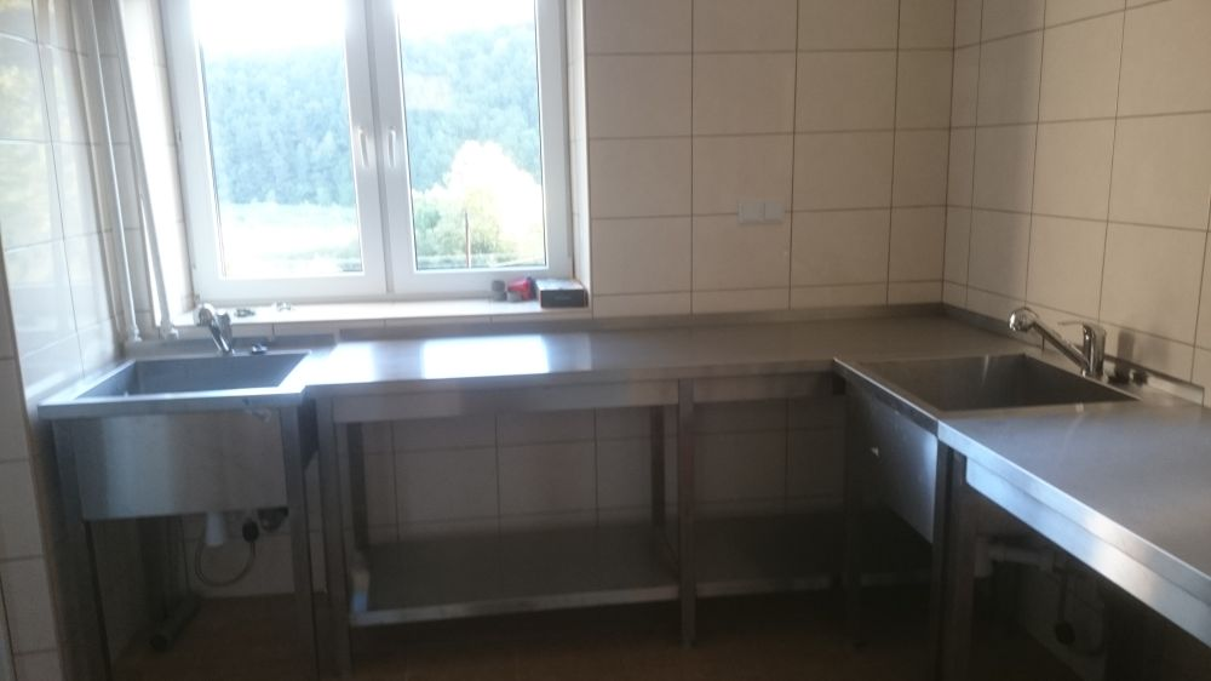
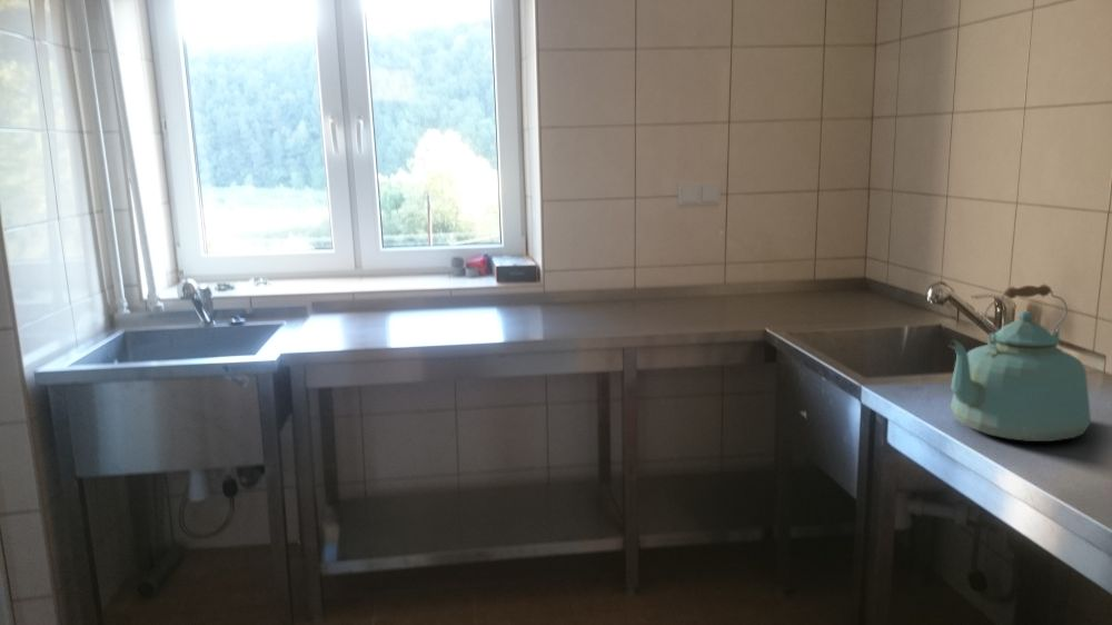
+ kettle (1012, 358)
